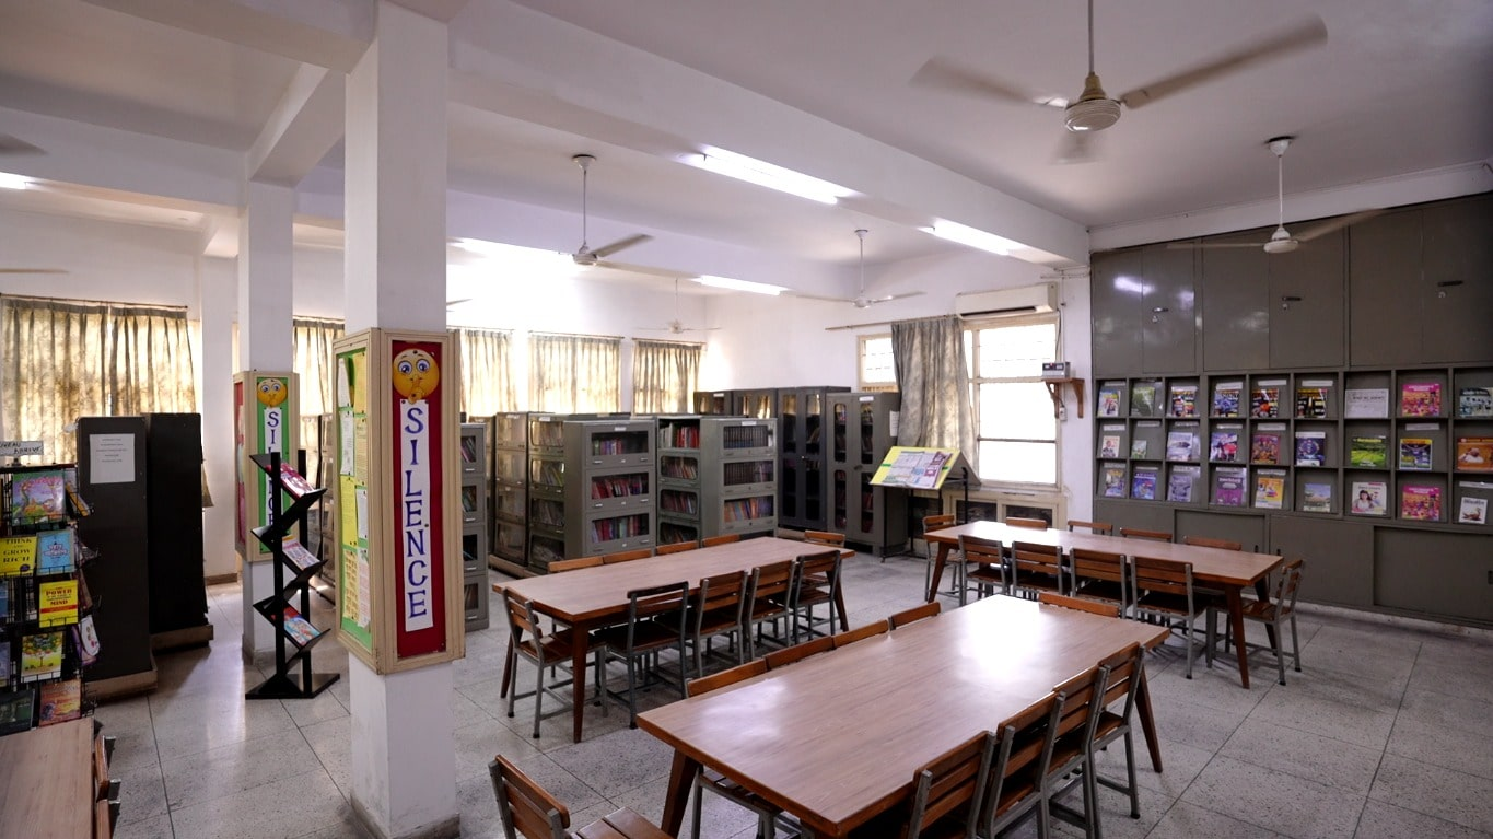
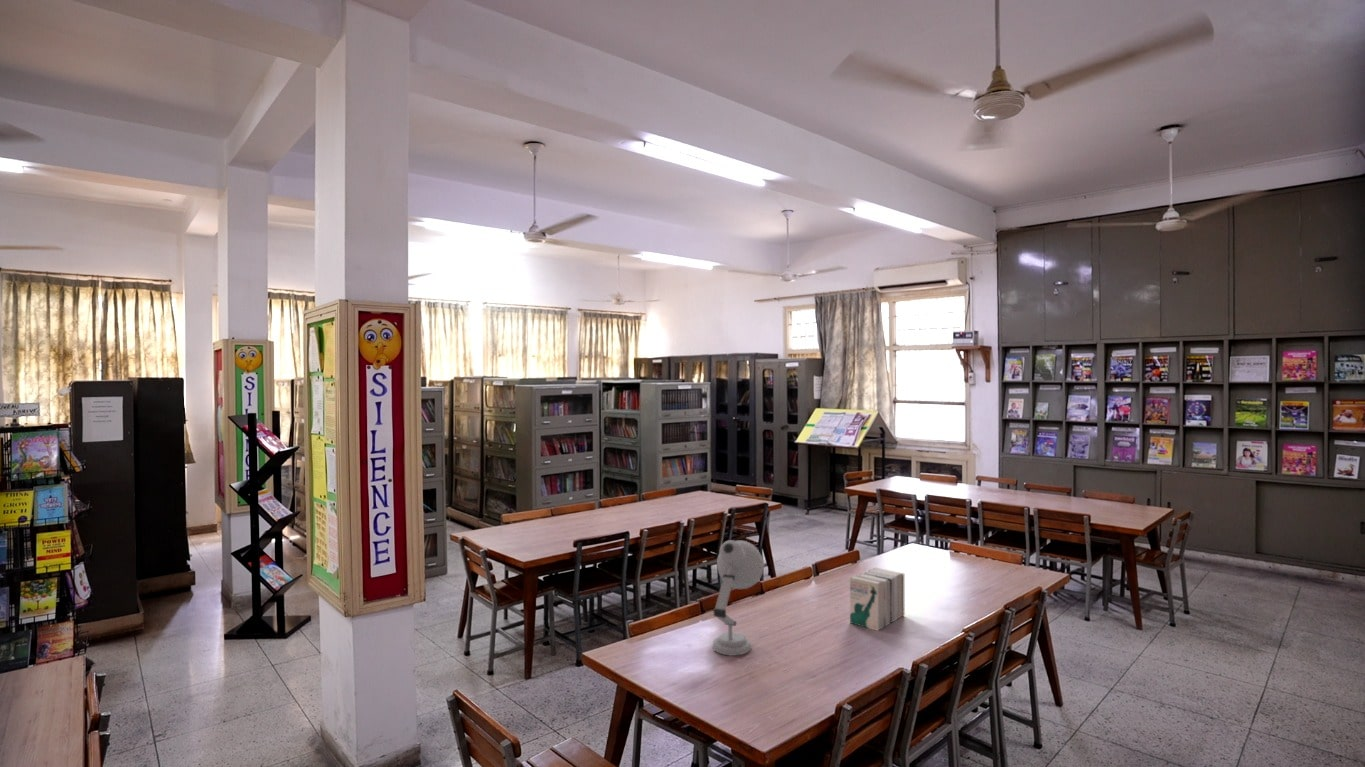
+ books (877, 596)
+ desk lamp (735, 588)
